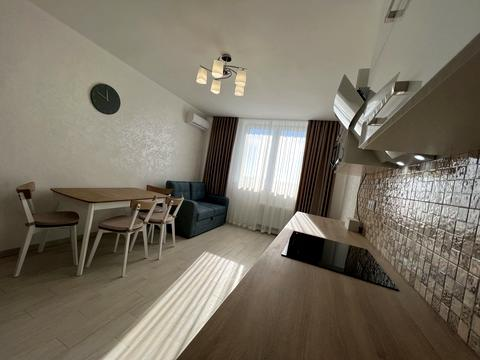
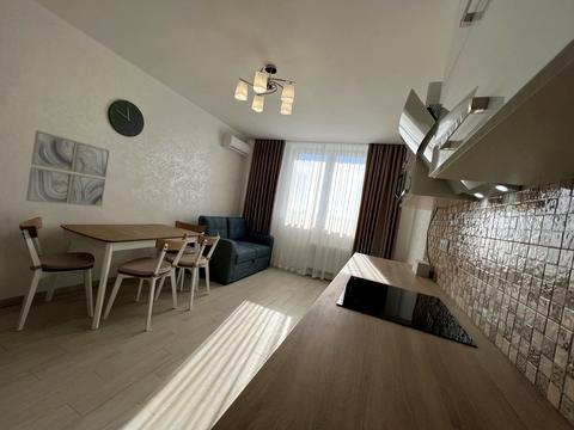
+ wall art (72, 171)
